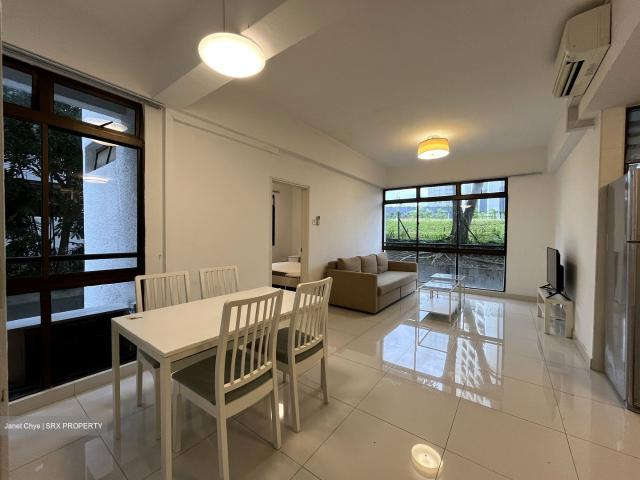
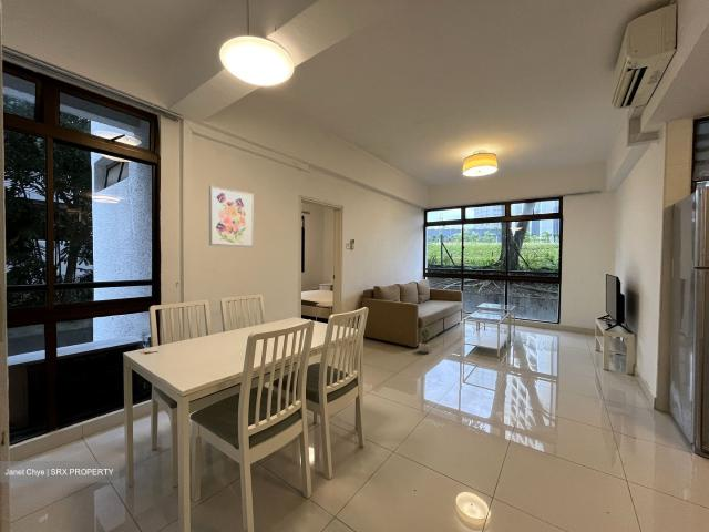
+ potted plant (427, 339)
+ wall art (232, 218)
